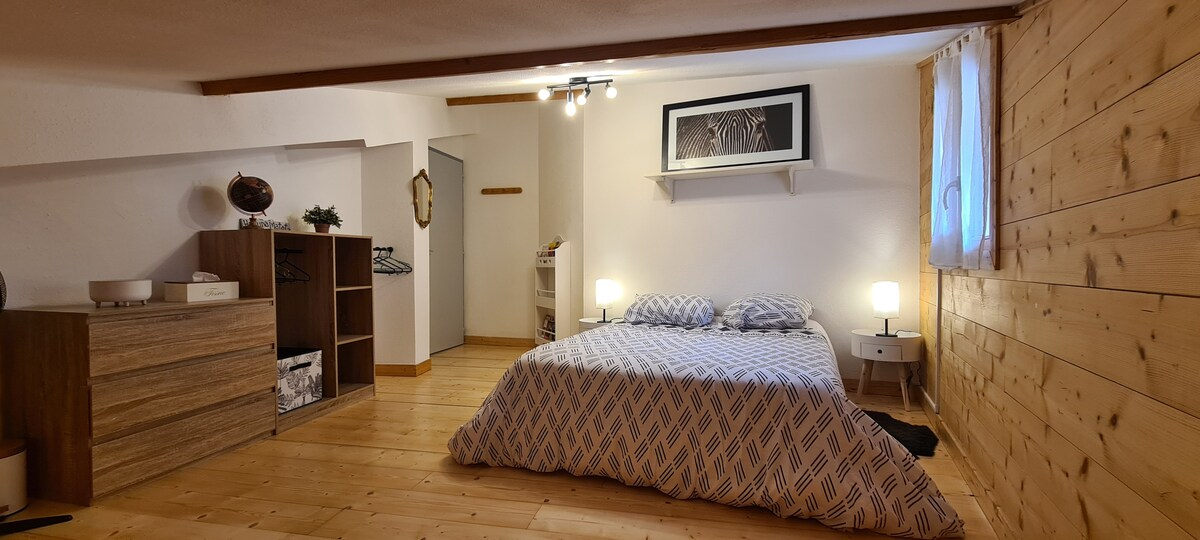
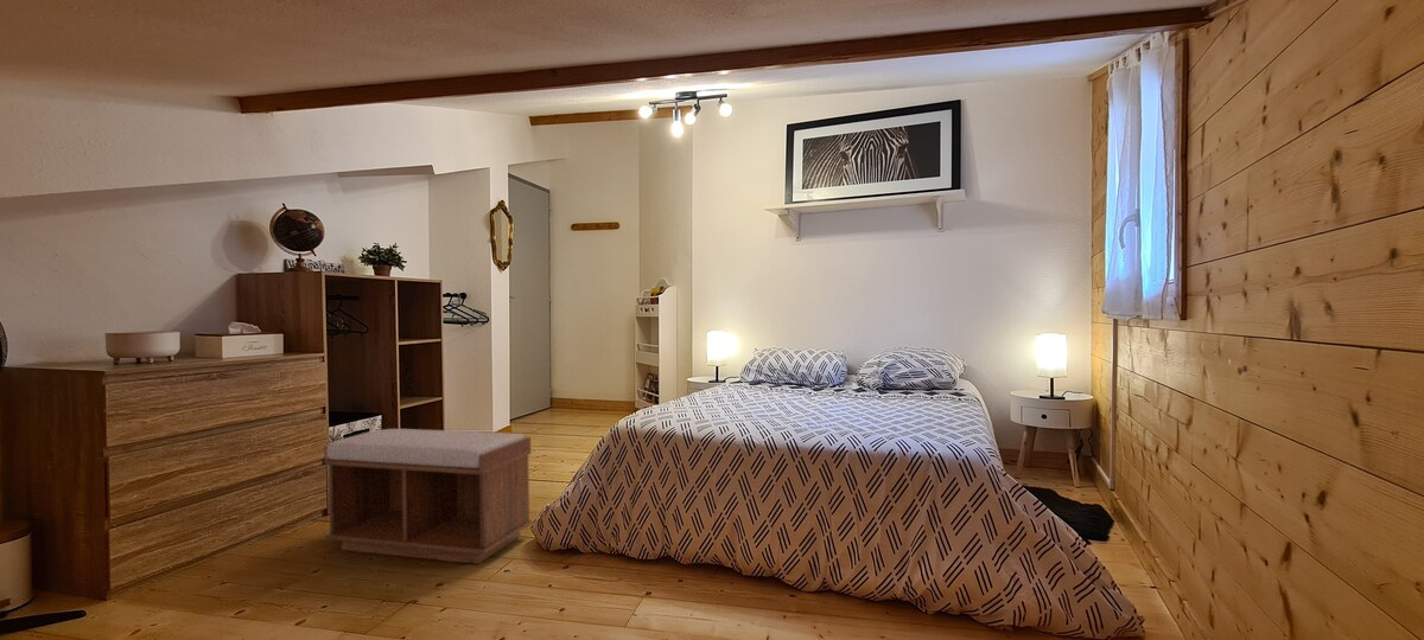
+ bench (430, 489)
